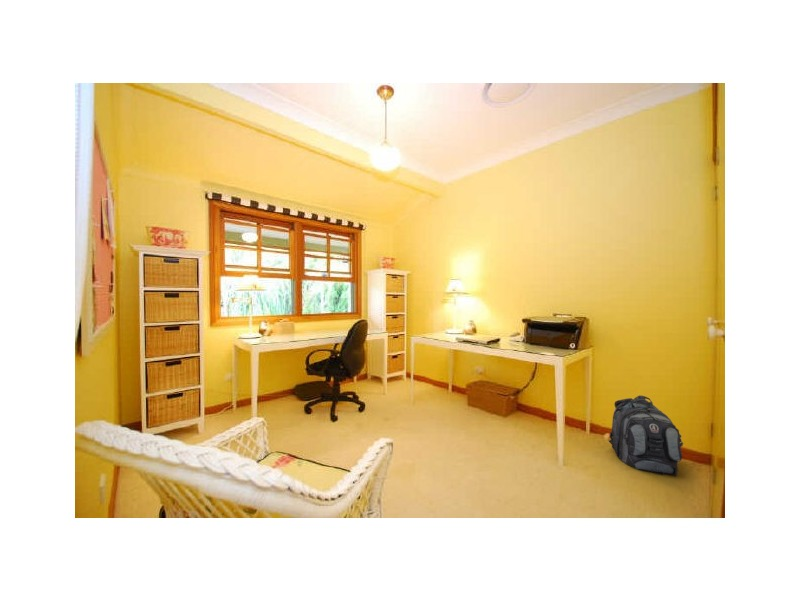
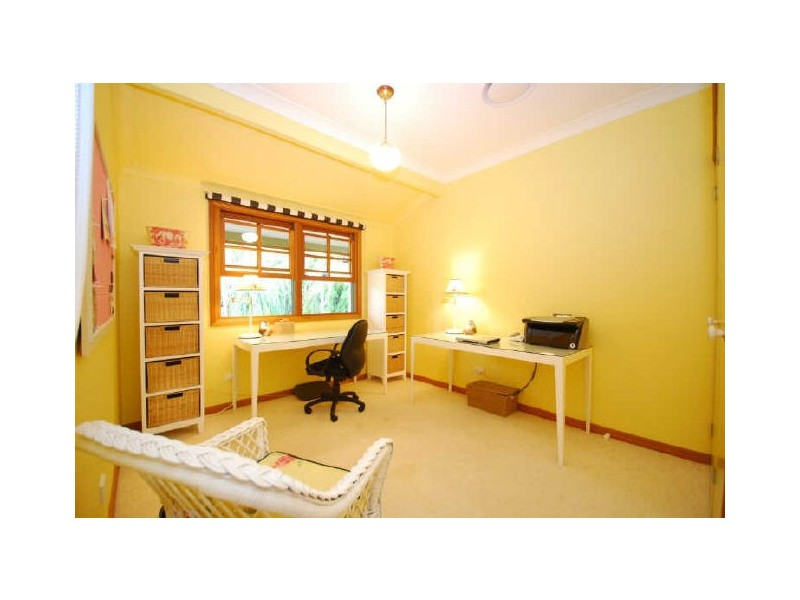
- backpack (642, 427)
